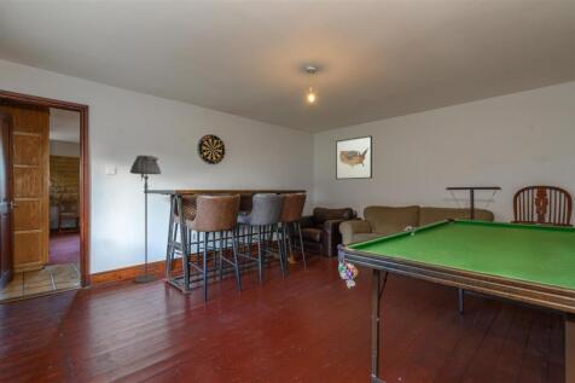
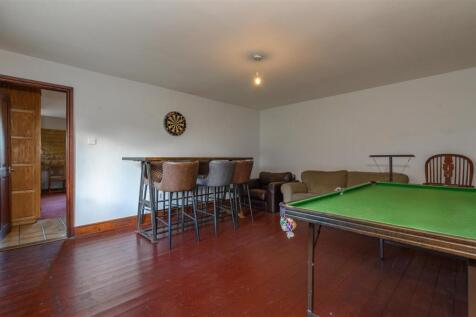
- wall art (353, 158)
- floor lamp (145, 217)
